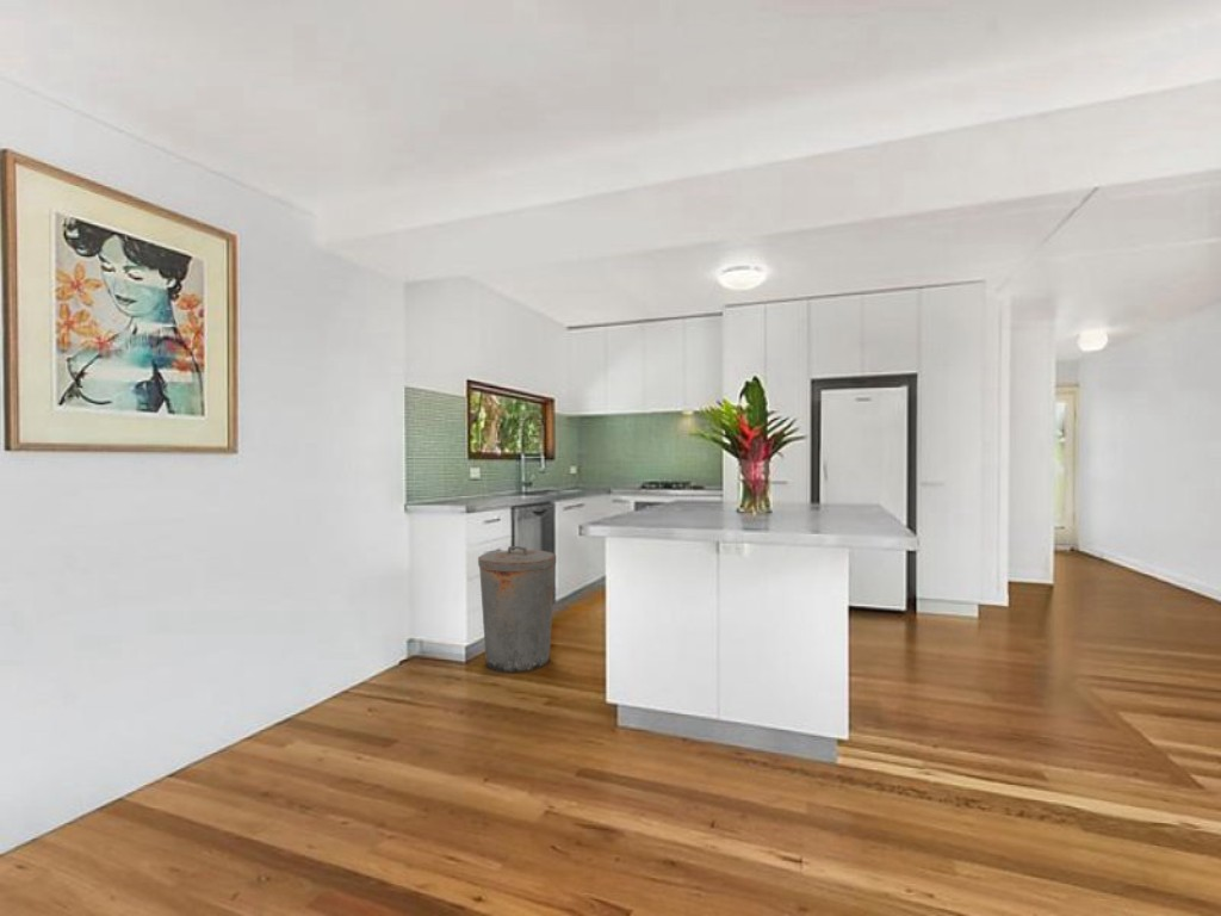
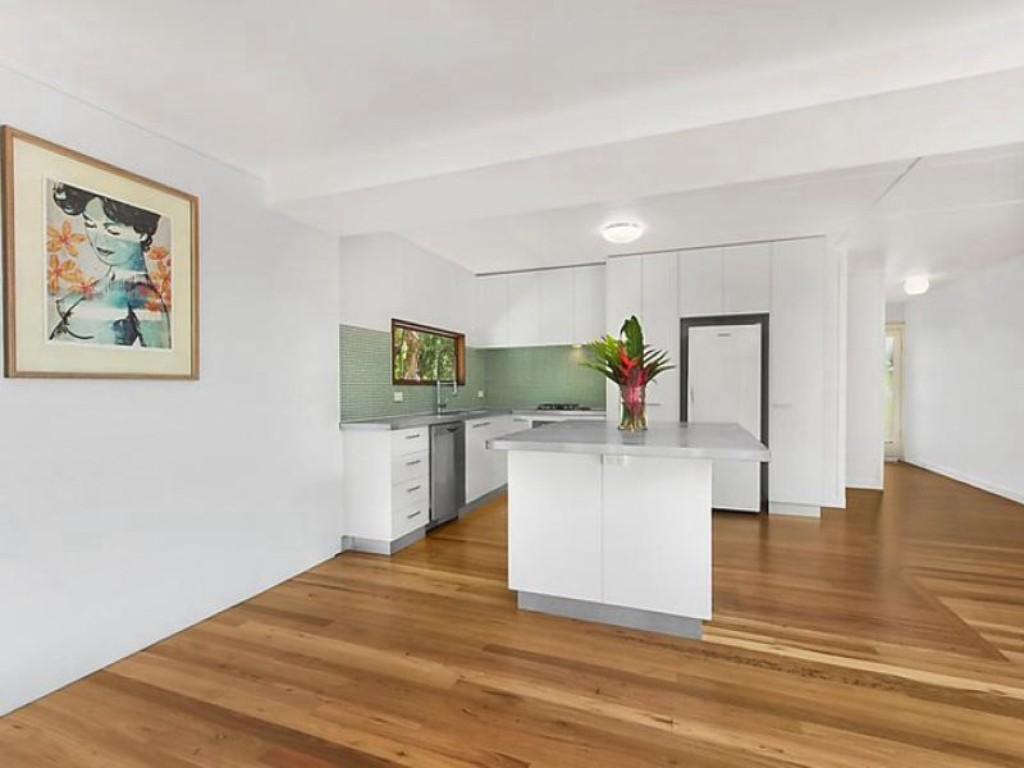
- trash can (517, 604)
